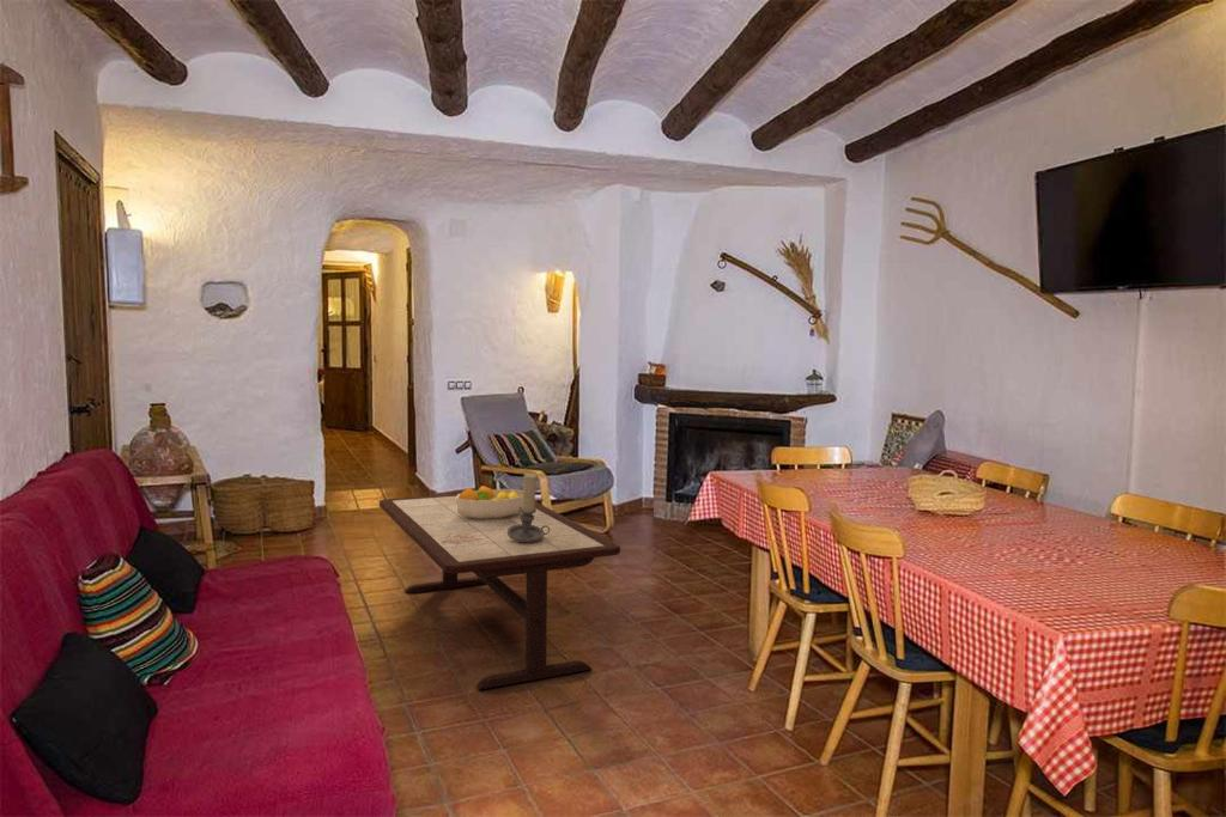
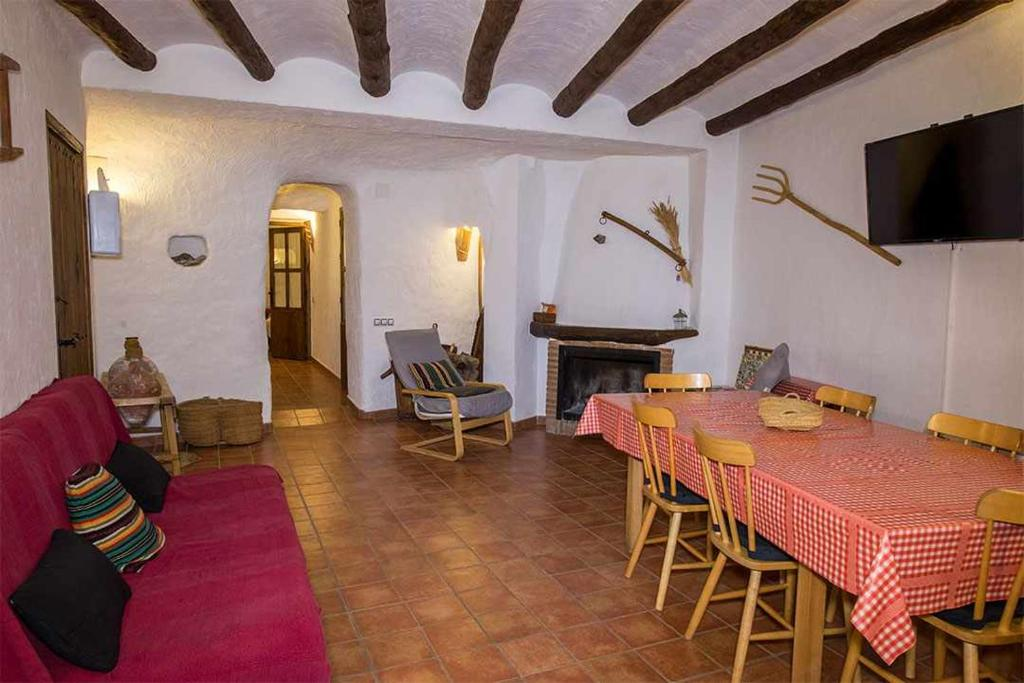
- coffee table (486, 573)
- candle holder (529, 505)
- fruit bowl (491, 499)
